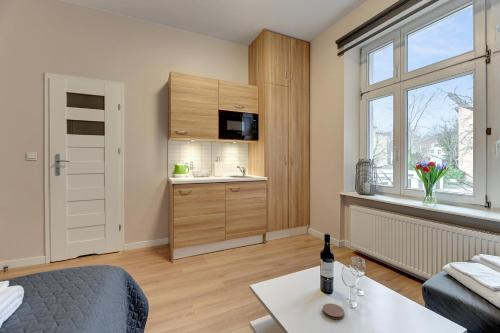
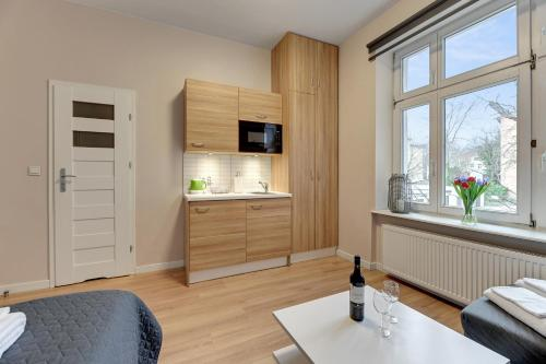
- coaster (333, 311)
